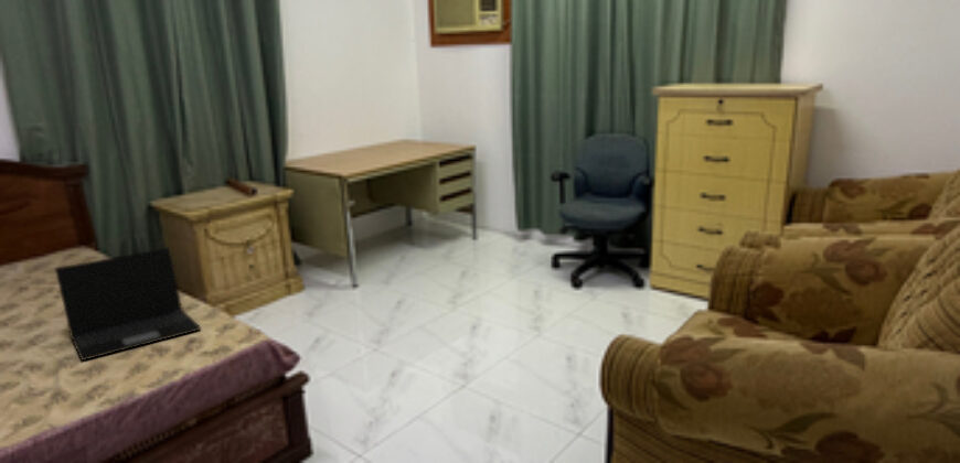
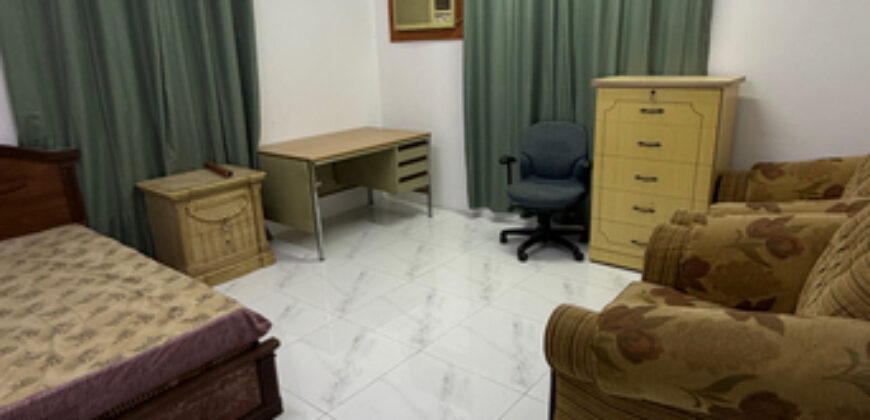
- laptop (128, 299)
